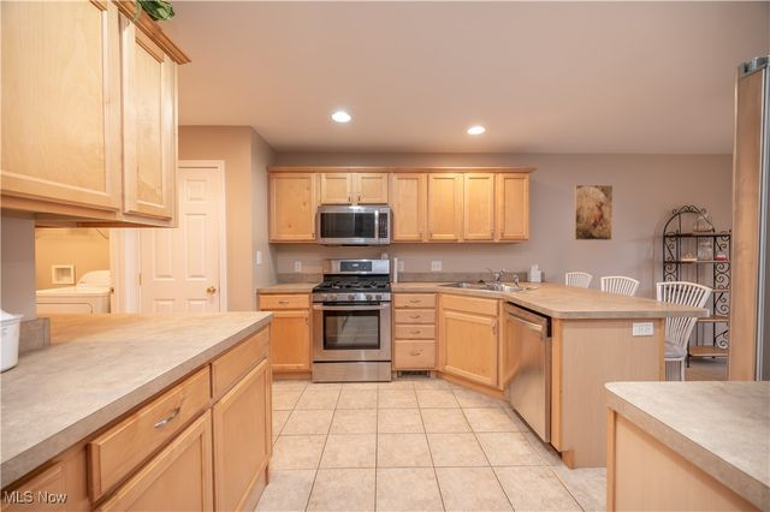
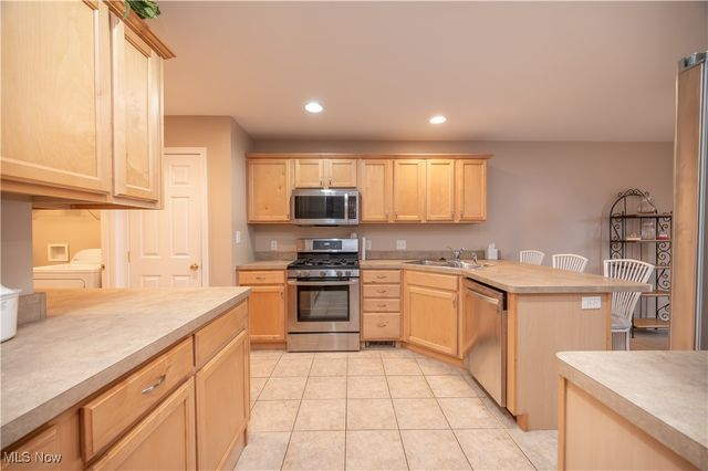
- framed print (592, 213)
